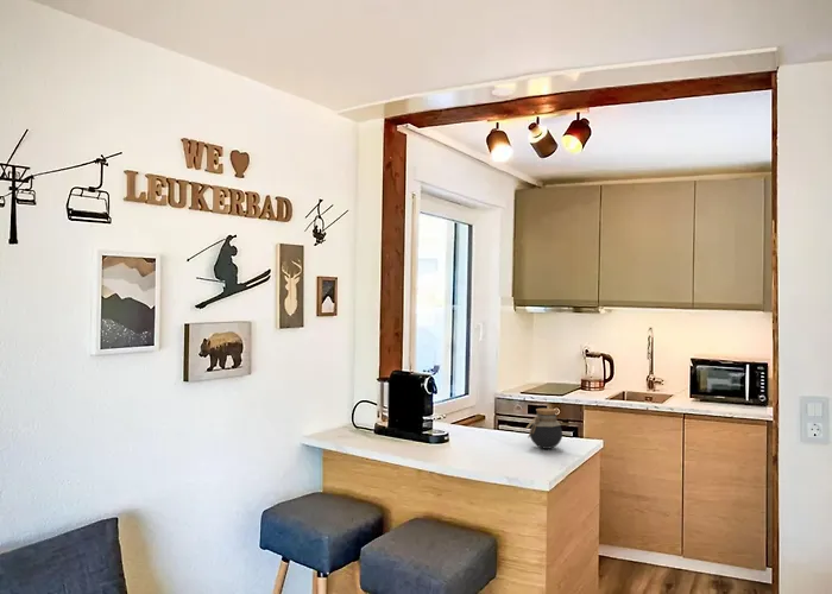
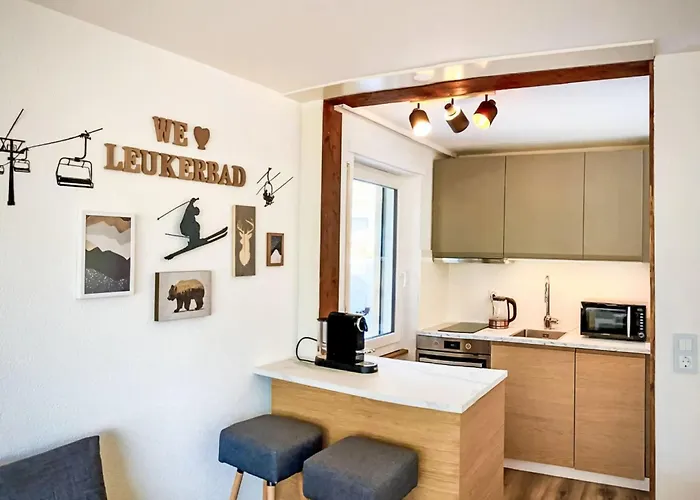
- jar (543, 428)
